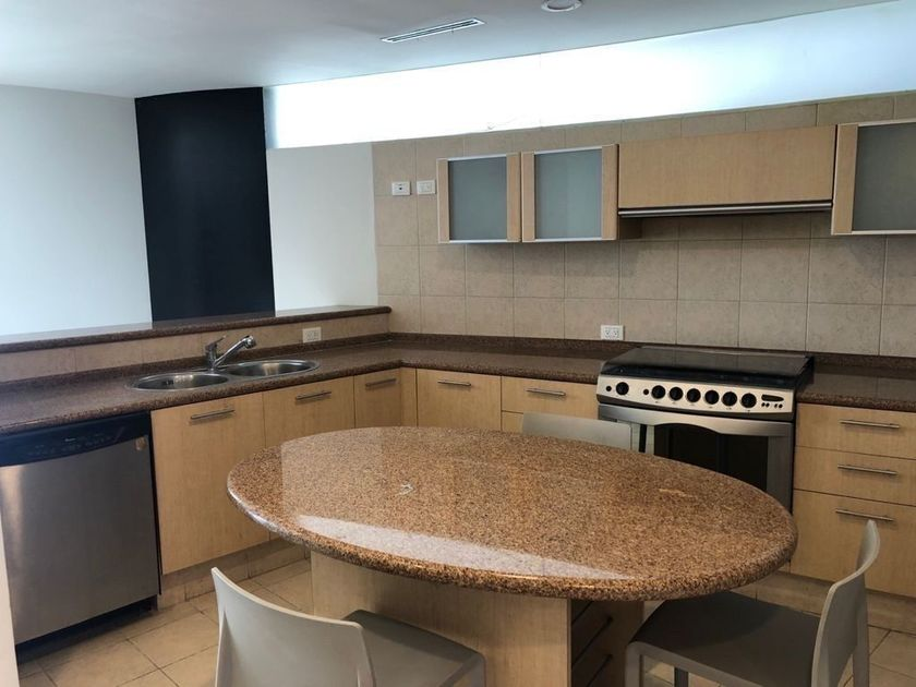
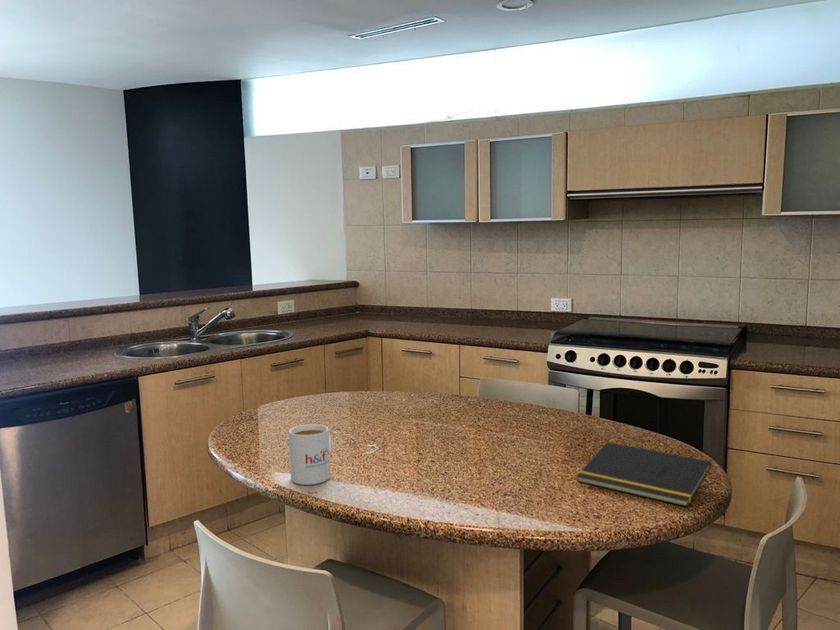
+ notepad (643, 471)
+ mug (314, 451)
